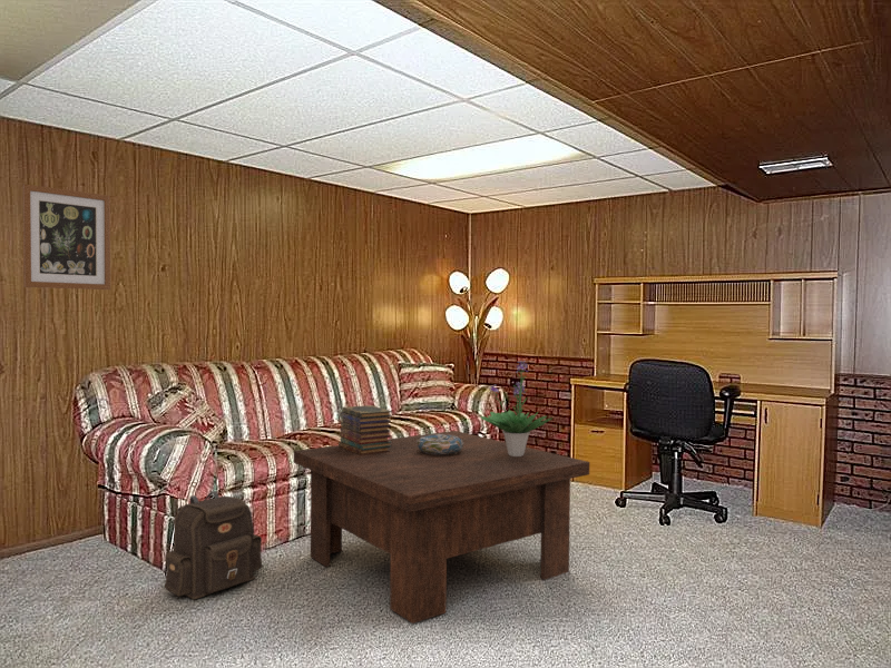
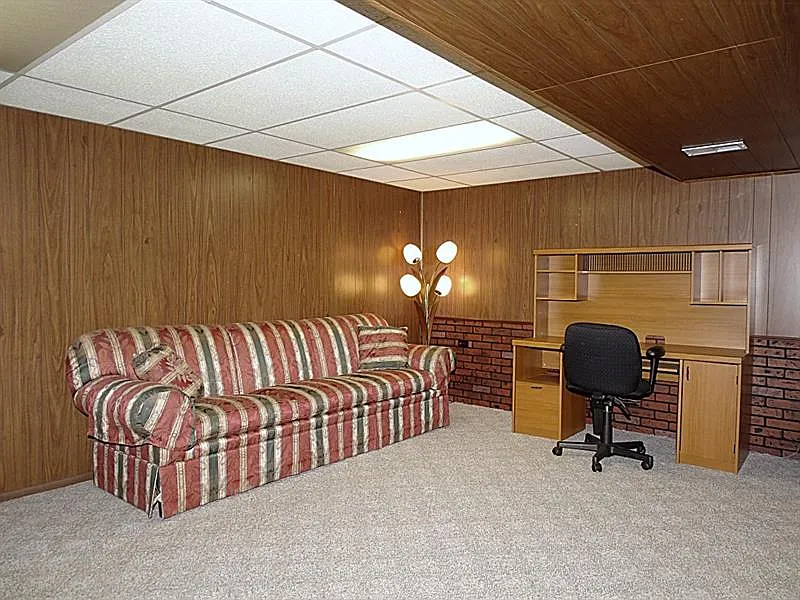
- backpack (214, 540)
- wall art (68, 239)
- decorative bowl (440, 443)
- book stack (365, 429)
- coffee table (437, 510)
- potted plant (517, 406)
